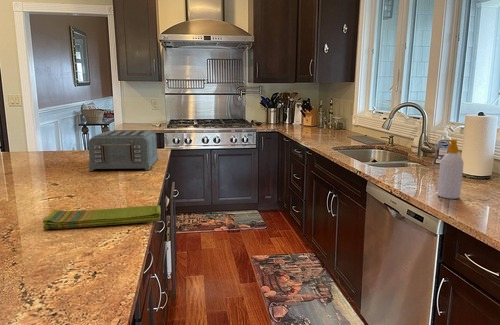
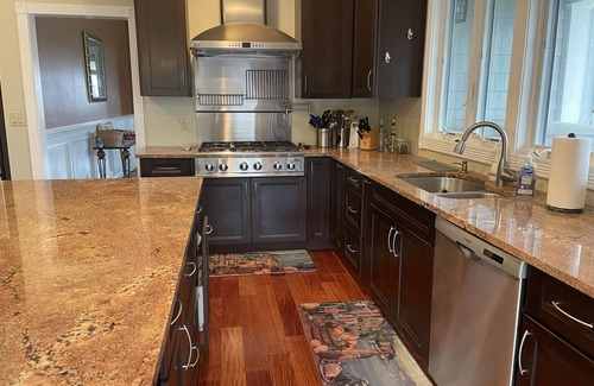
- soap bottle (450, 168)
- toaster (124, 149)
- dish towel (106, 214)
